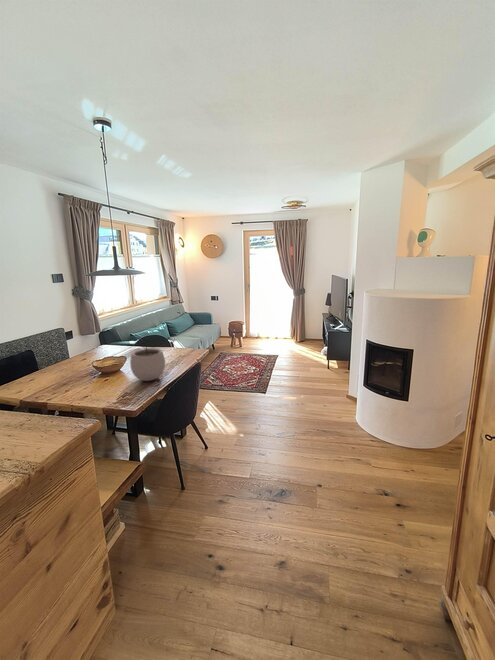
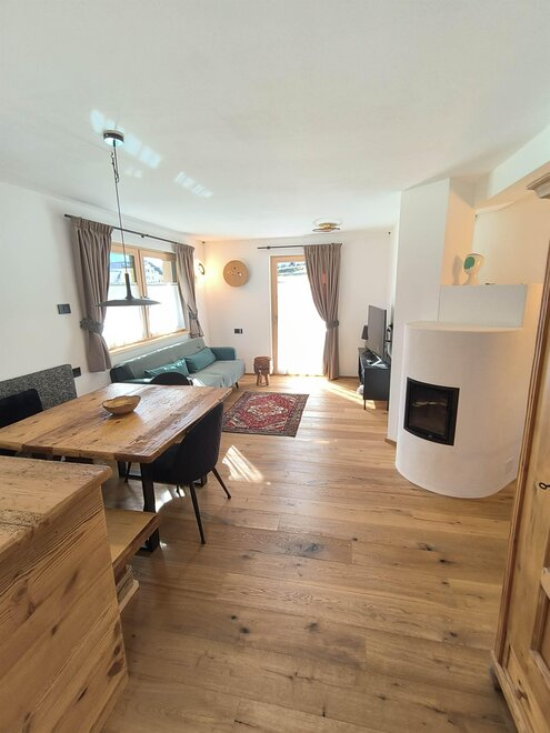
- plant pot (147, 359)
